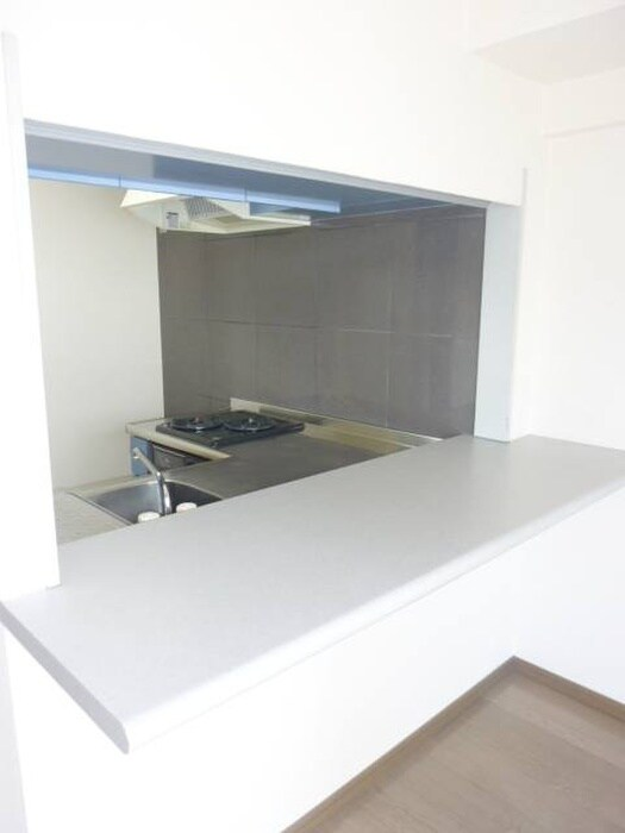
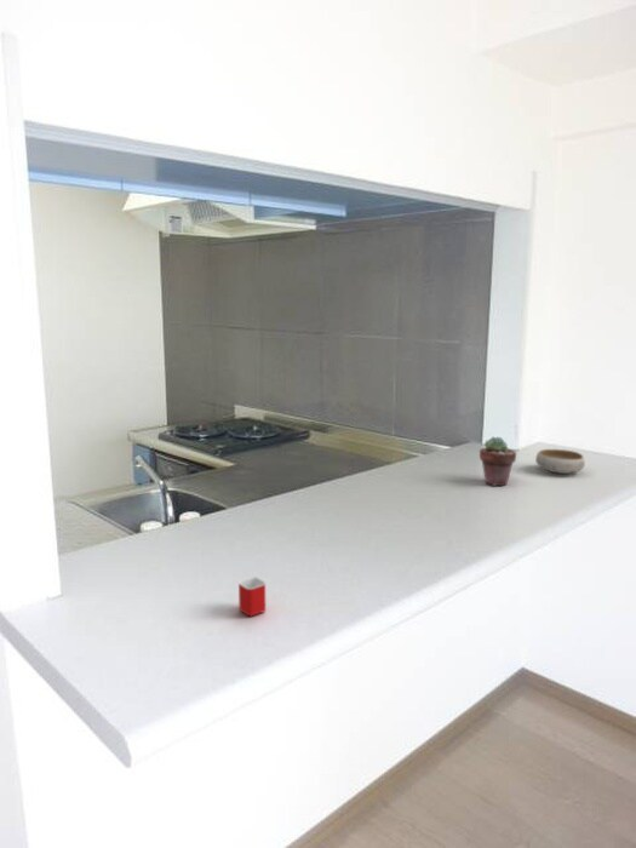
+ bowl (560, 462)
+ potted succulent (497, 459)
+ mug (264, 598)
